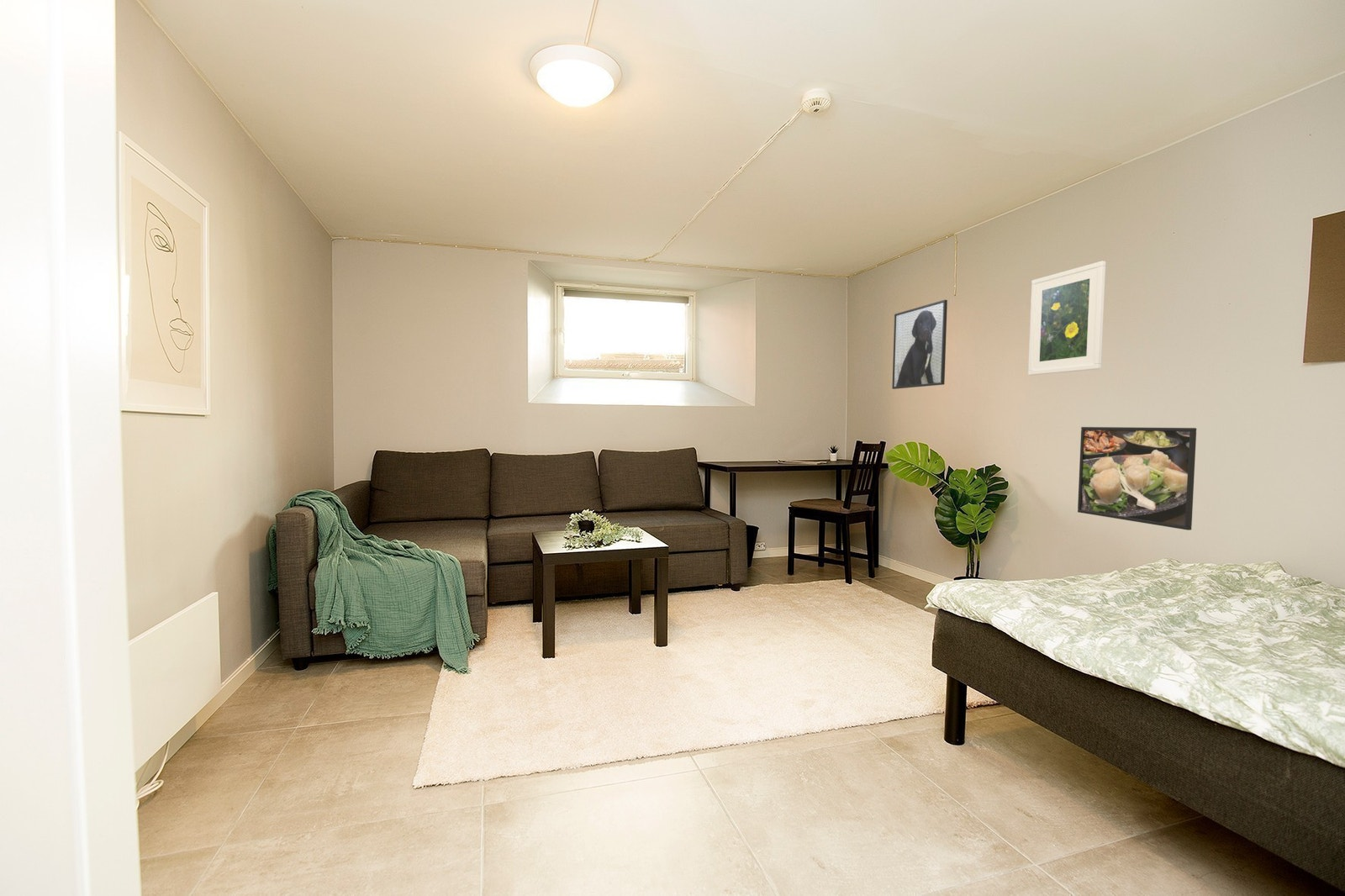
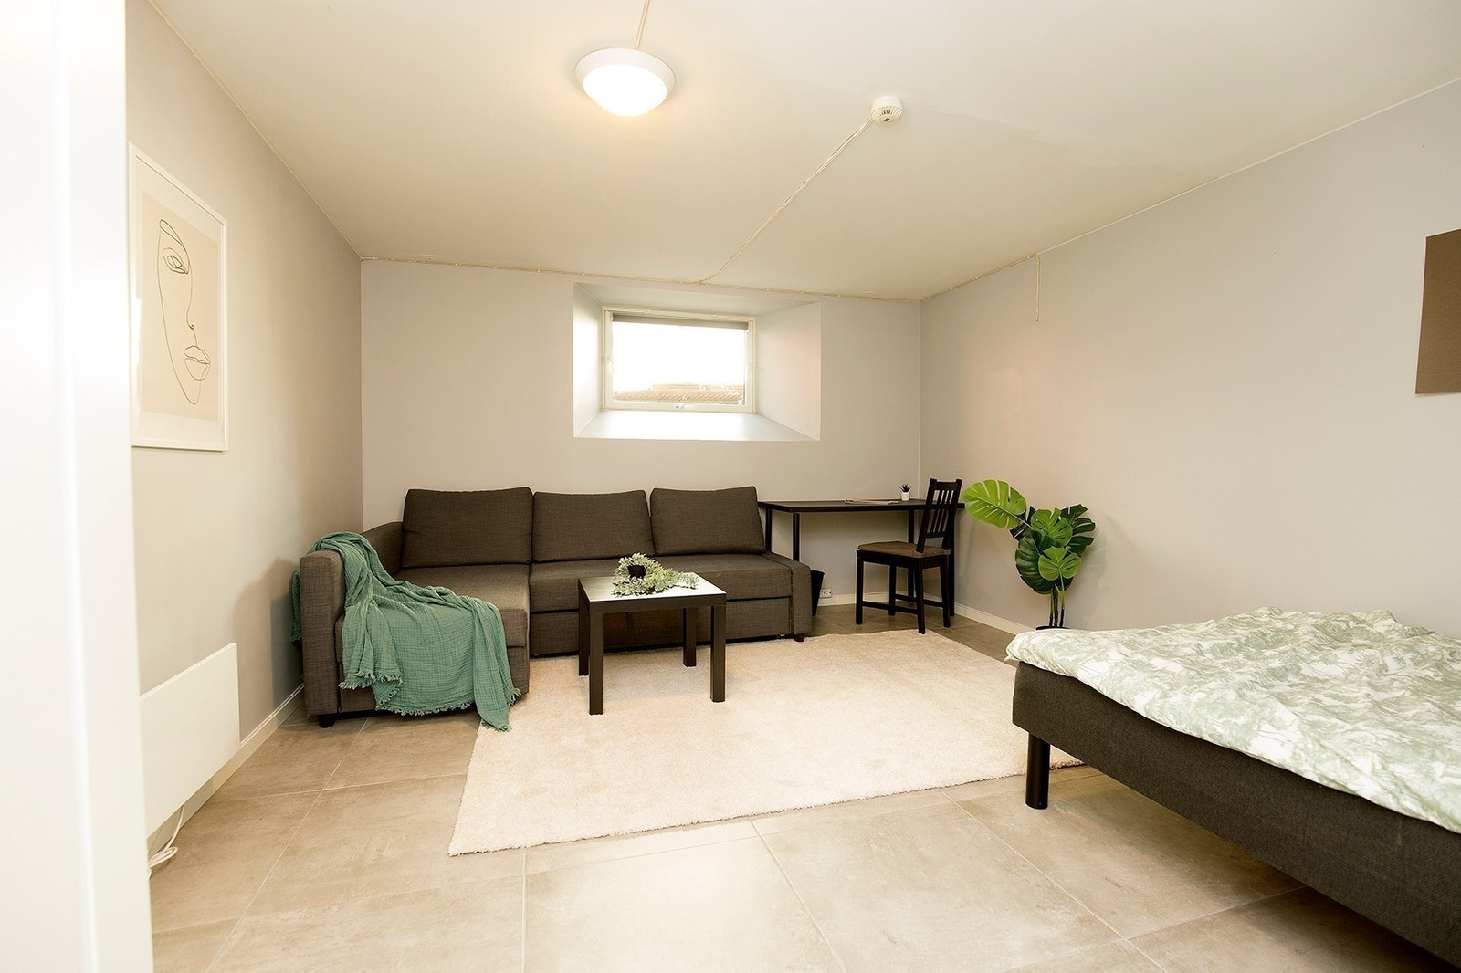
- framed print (1131, 473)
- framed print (918, 347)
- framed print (1064, 322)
